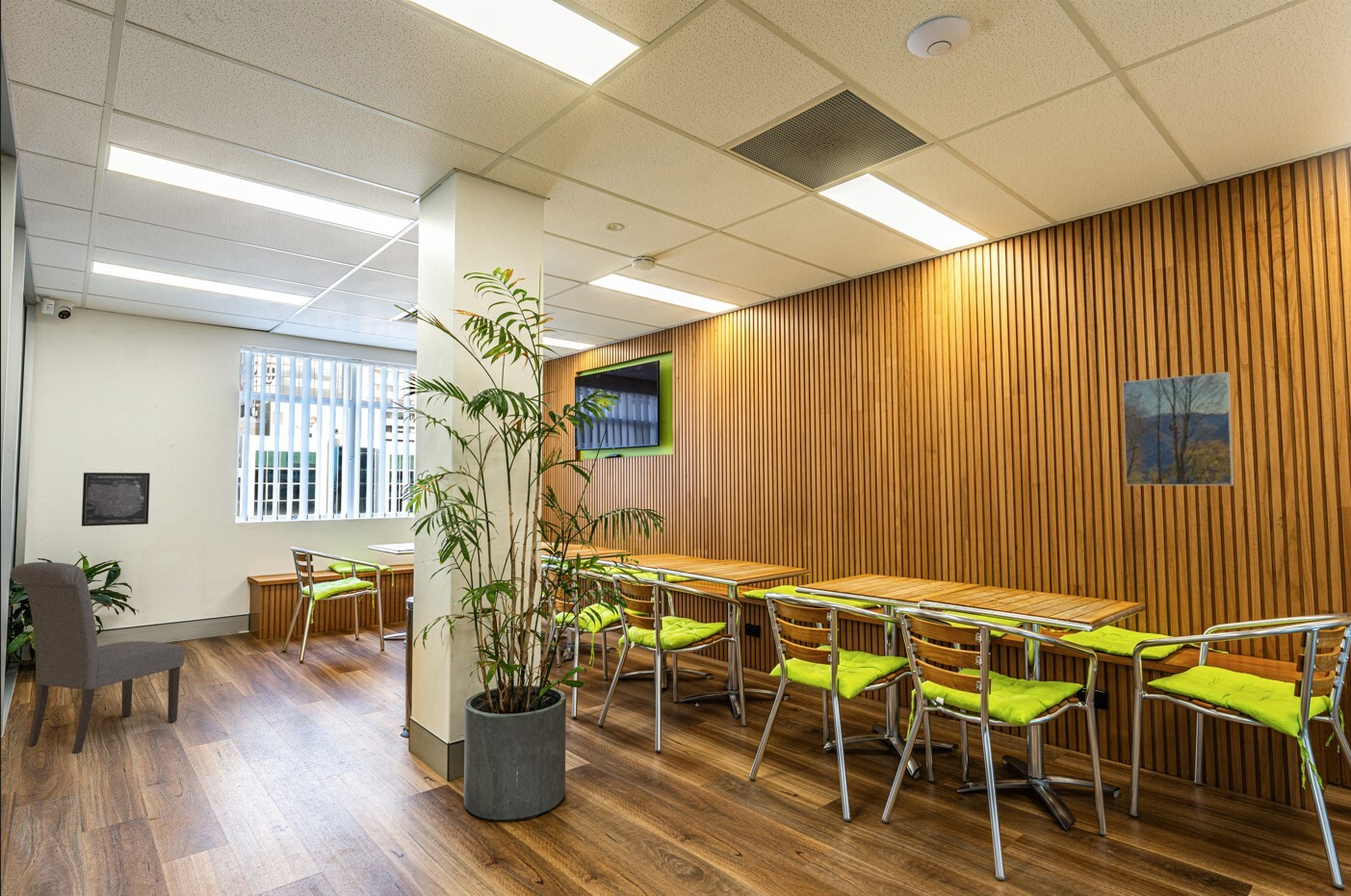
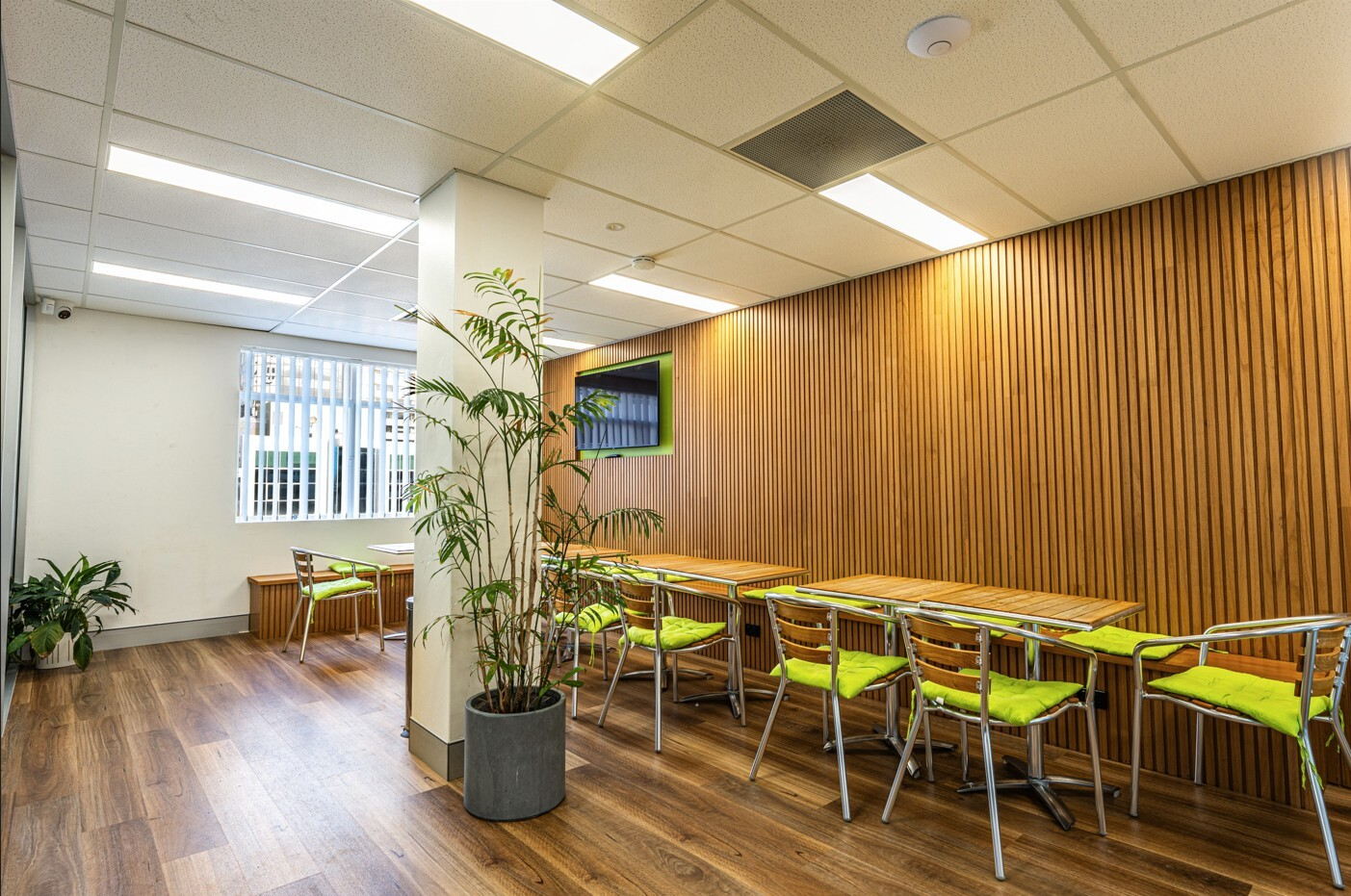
- wall art (117, 499)
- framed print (1175, 431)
- chair (99, 646)
